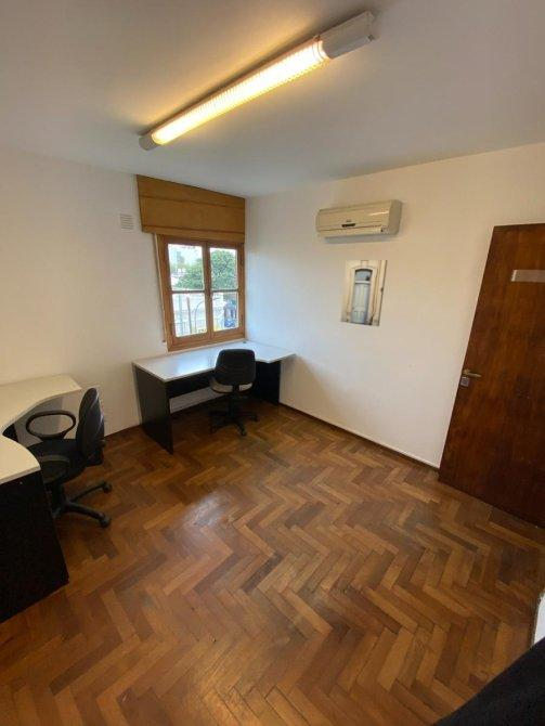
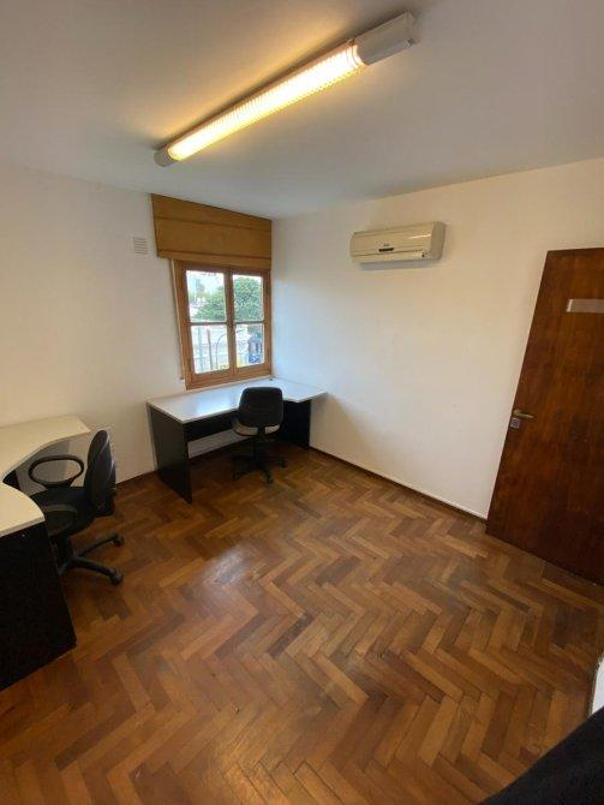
- wall art (362, 293)
